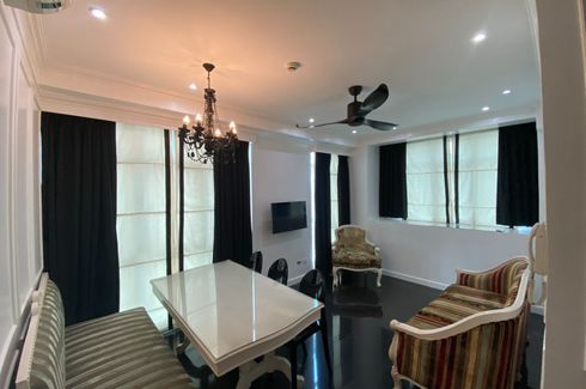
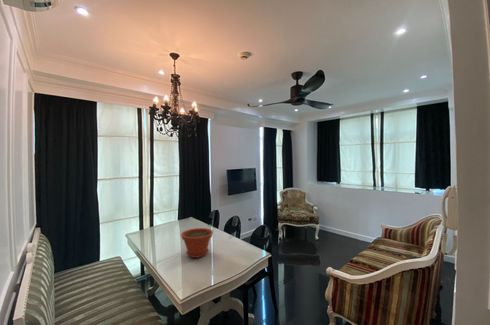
+ plant pot (197, 243)
